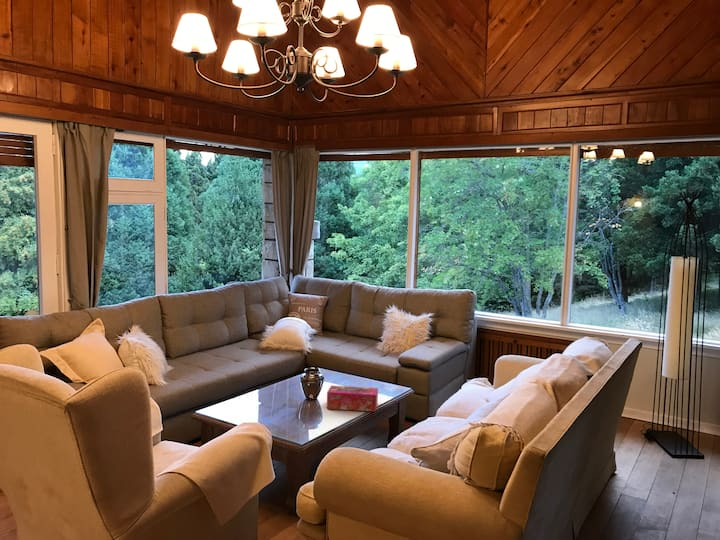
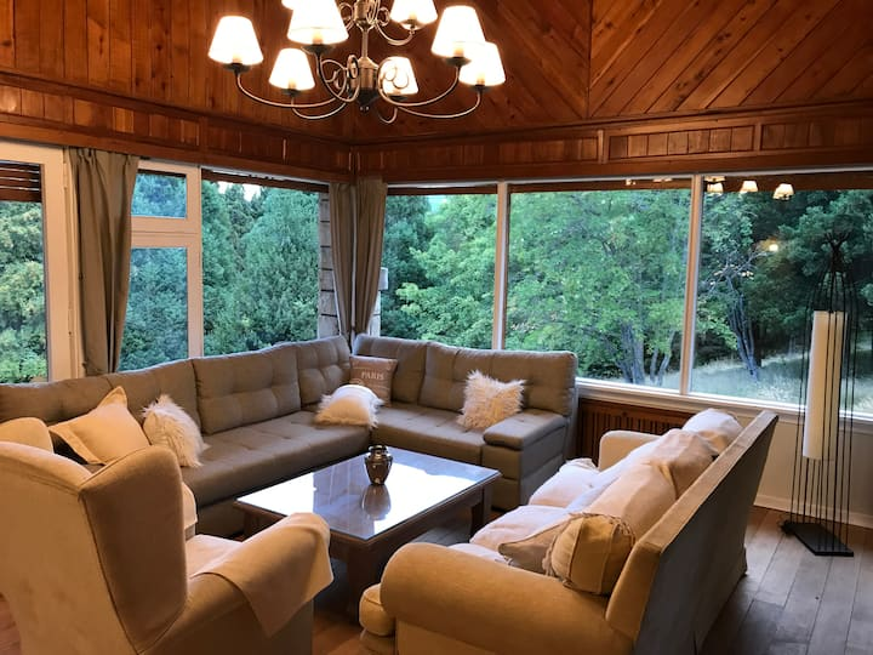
- tissue box (352, 398)
